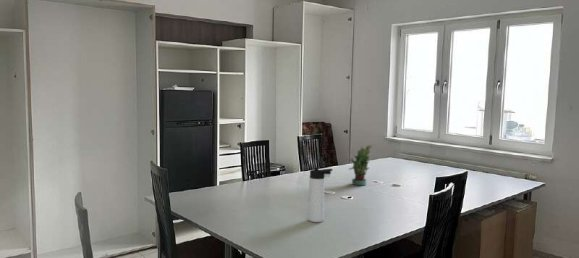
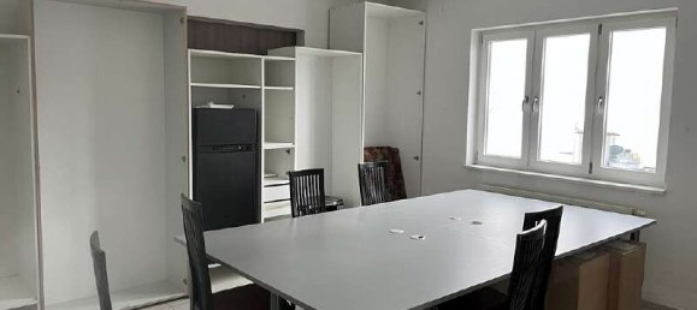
- thermos bottle (320, 194)
- potted plant (361, 164)
